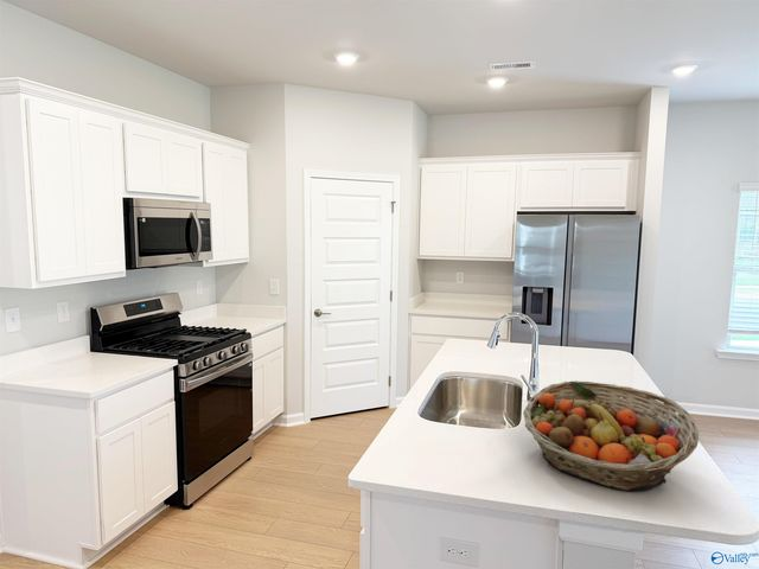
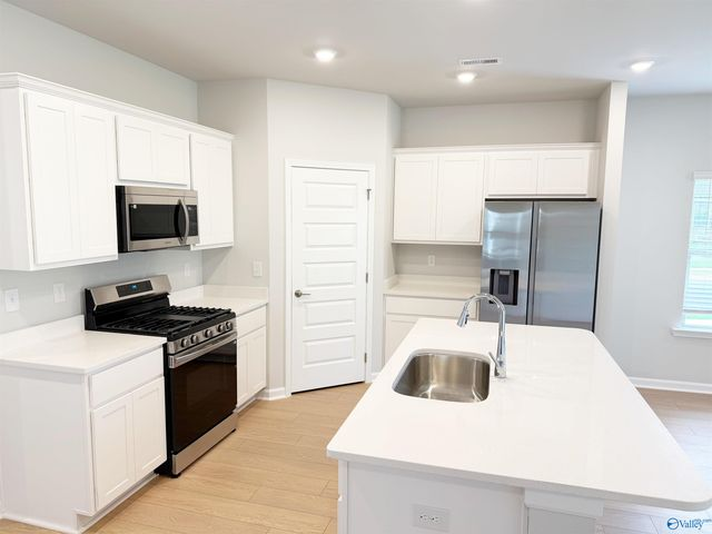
- fruit basket (604, 430)
